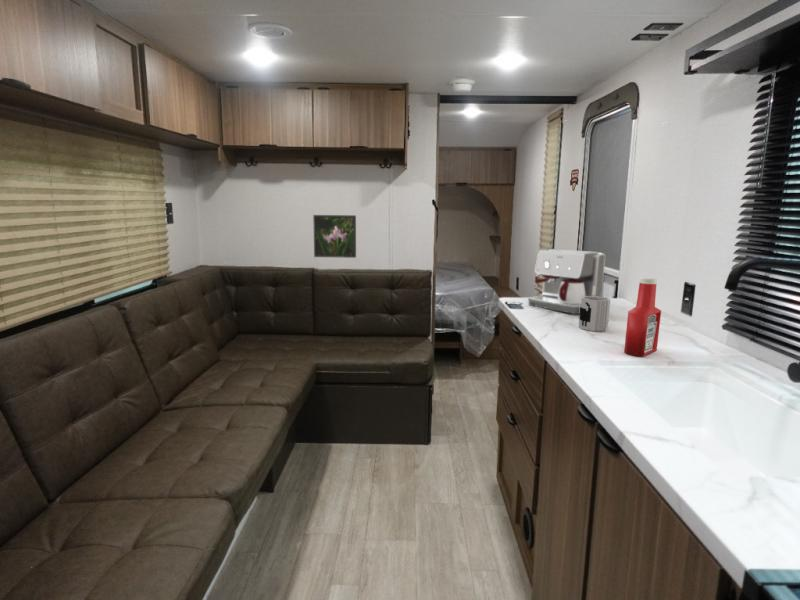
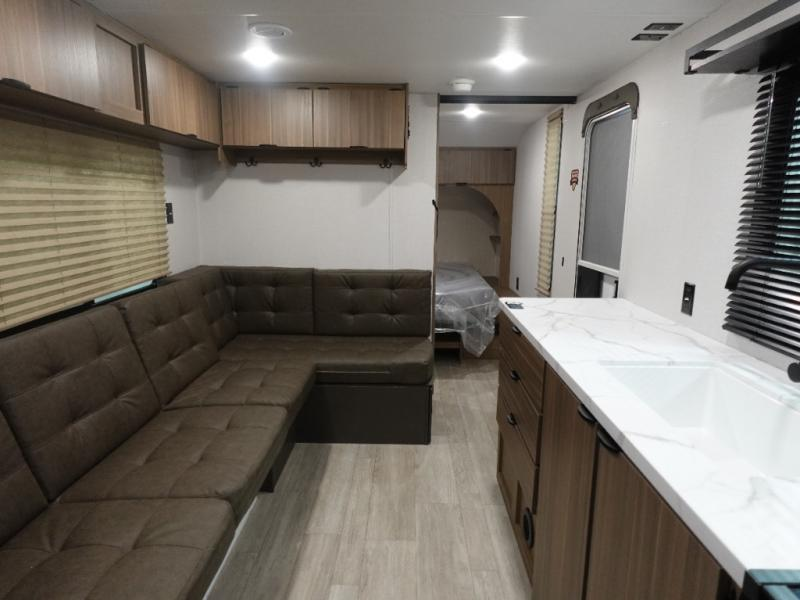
- soap bottle (644, 315)
- mug (595, 312)
- coffee maker (565, 279)
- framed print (334, 236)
